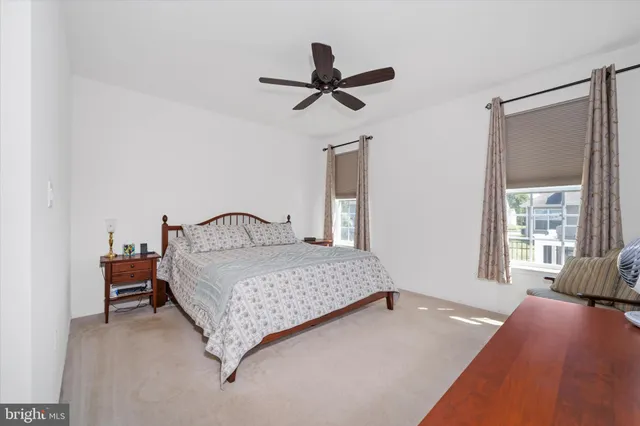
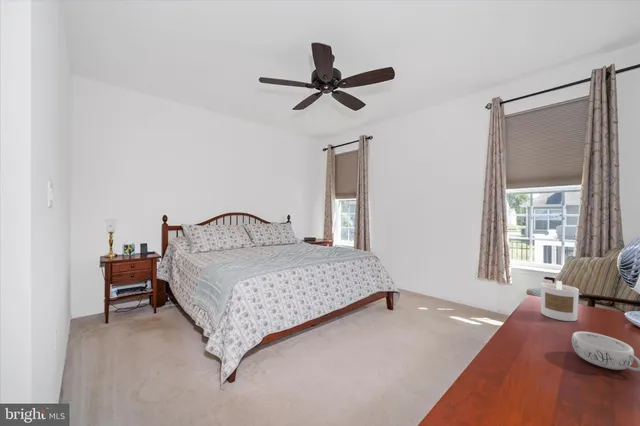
+ decorative bowl (605, 352)
+ candle (558, 298)
